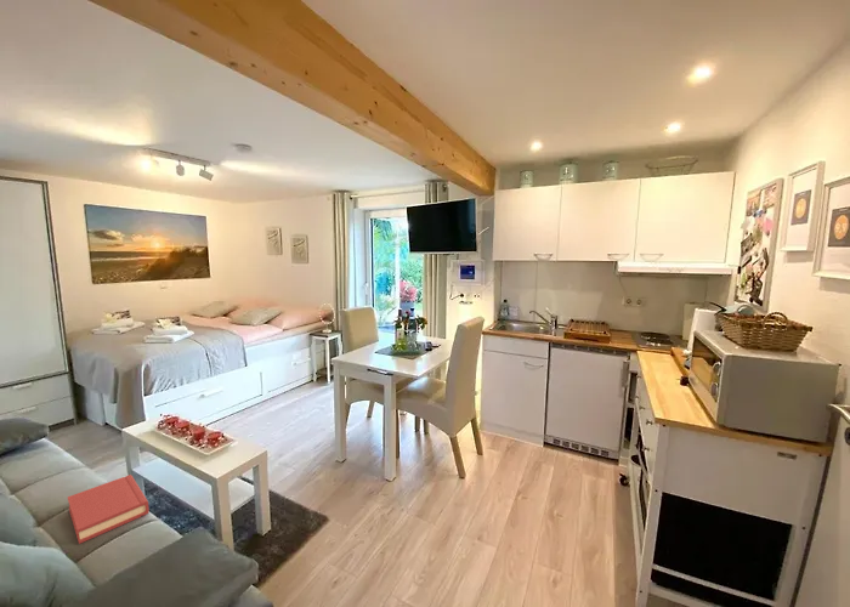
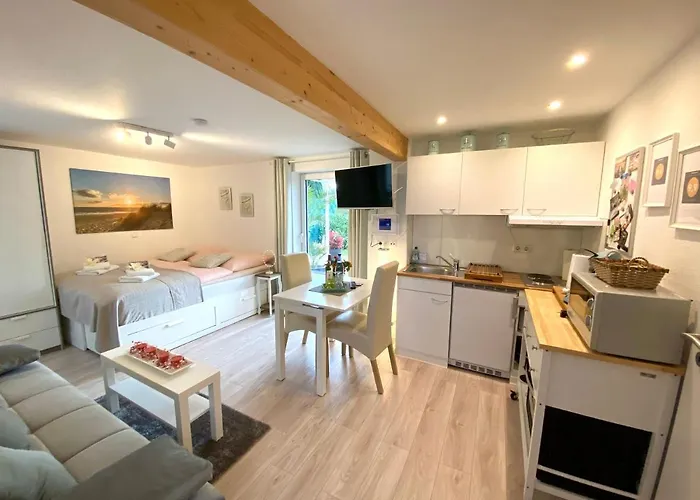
- hardback book (108, 505)
